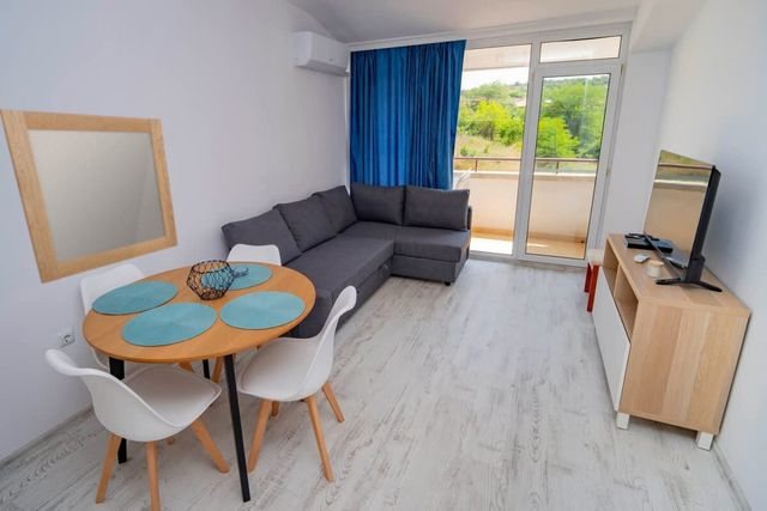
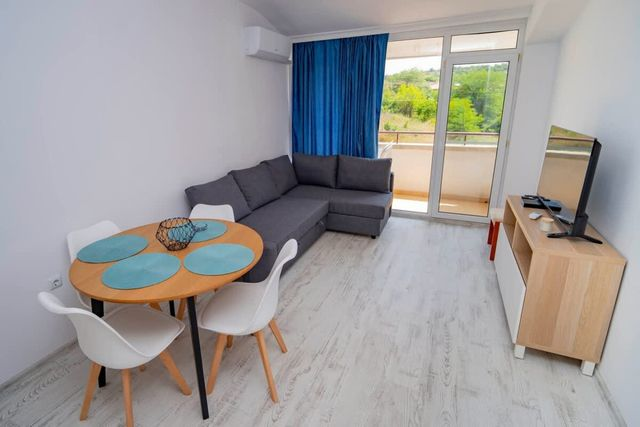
- home mirror (107, 191)
